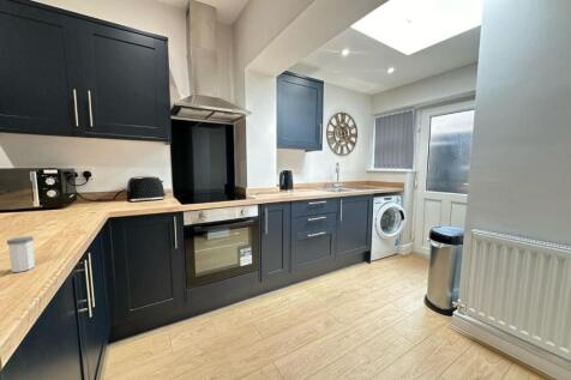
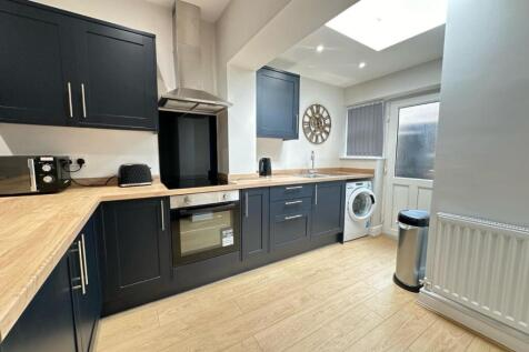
- salt shaker (22, 253)
